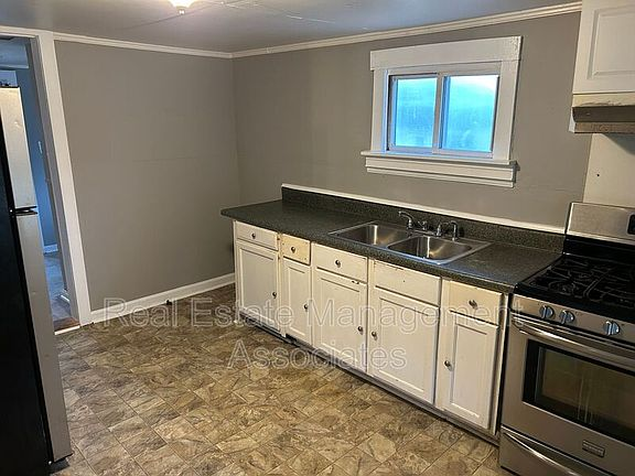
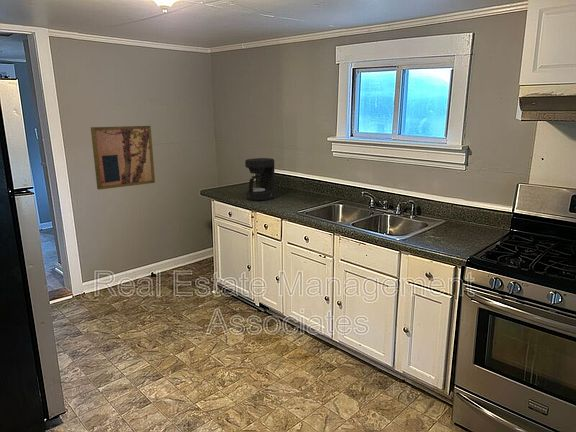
+ coffee maker (260, 179)
+ wall art (124, 156)
